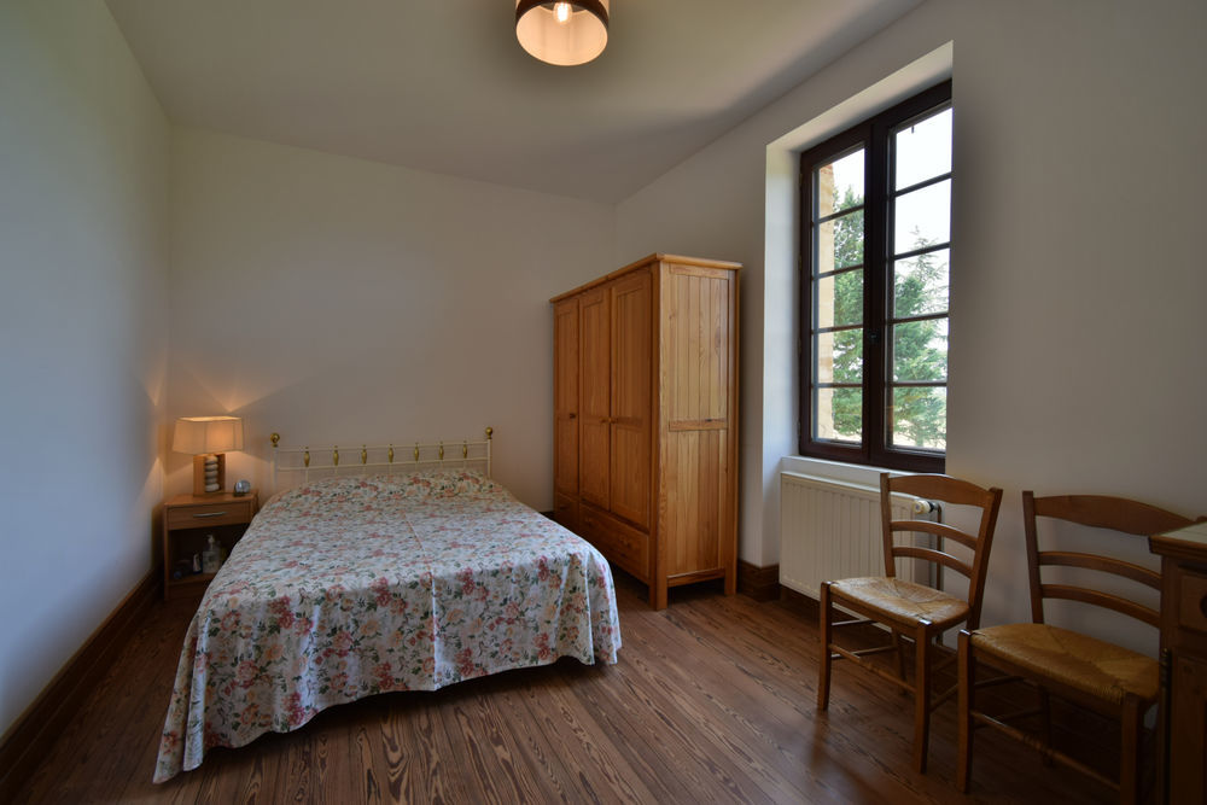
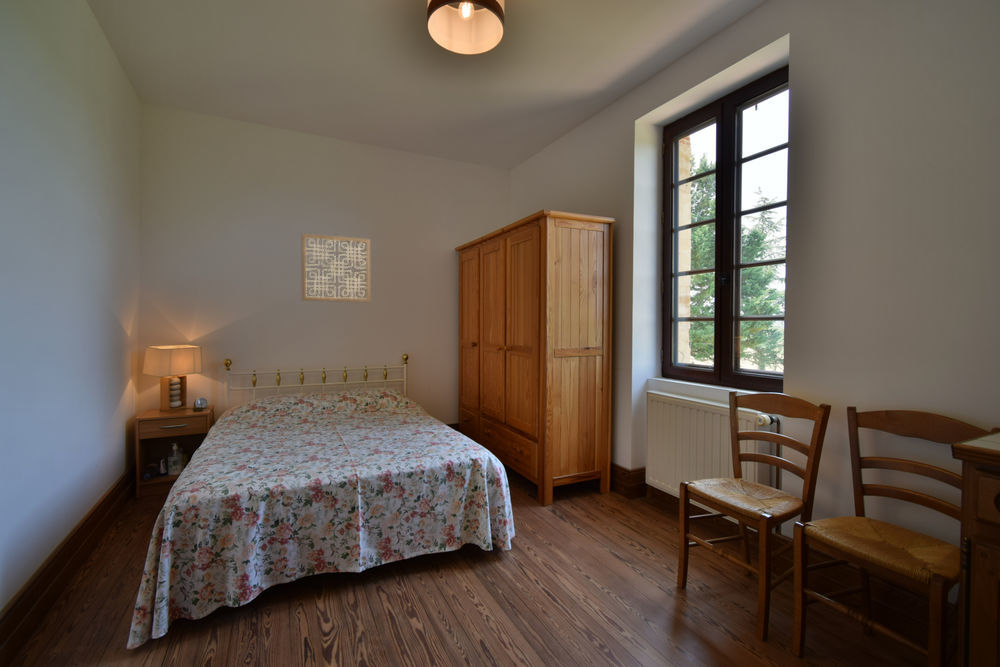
+ wall art (336, 266)
